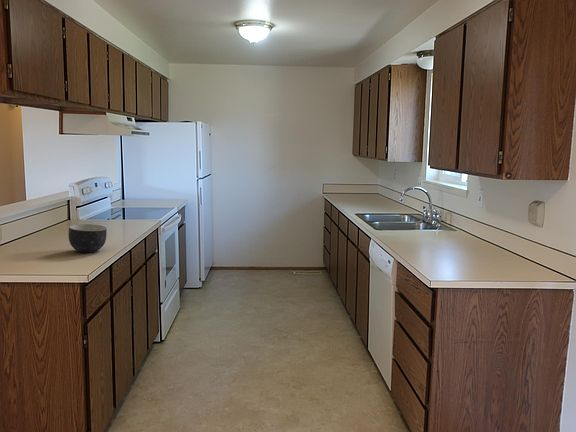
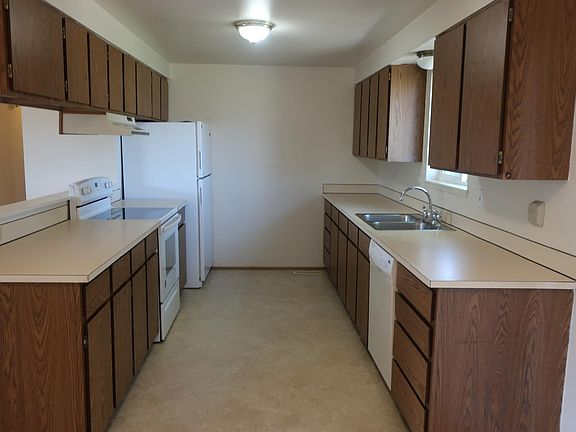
- bowl (88, 238)
